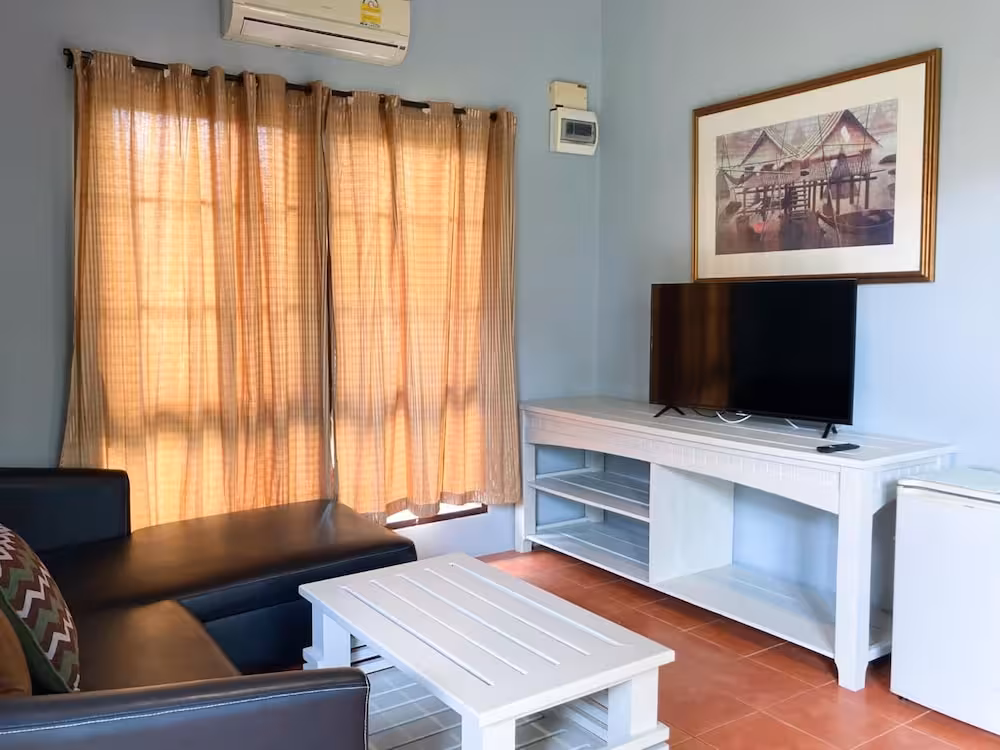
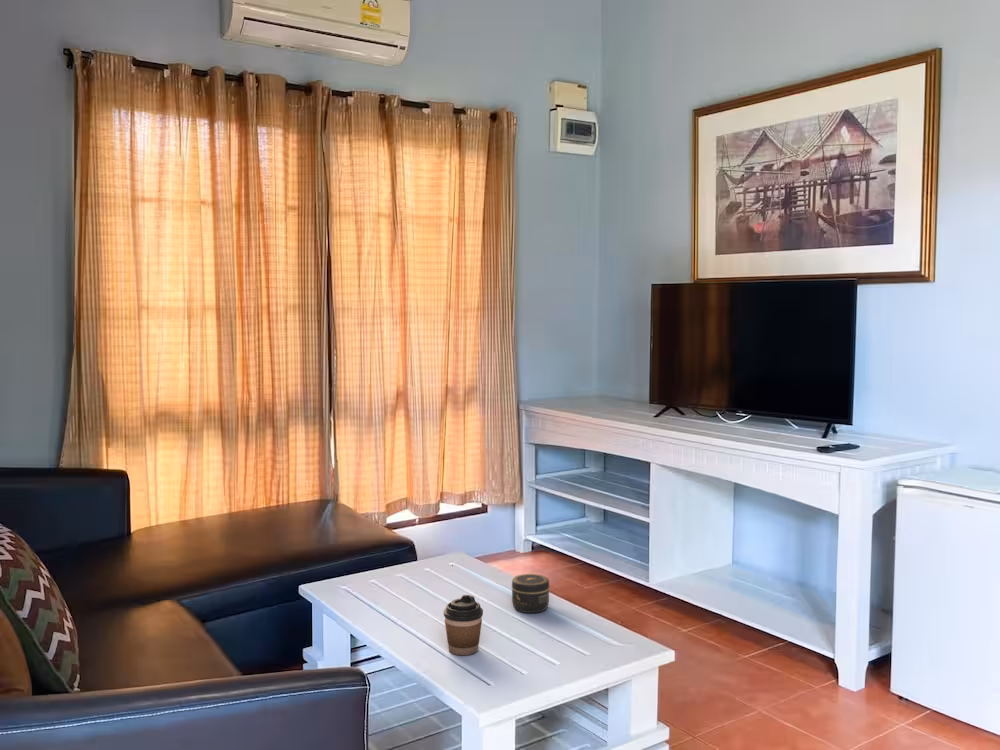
+ jar (530, 593)
+ coffee cup (463, 624)
